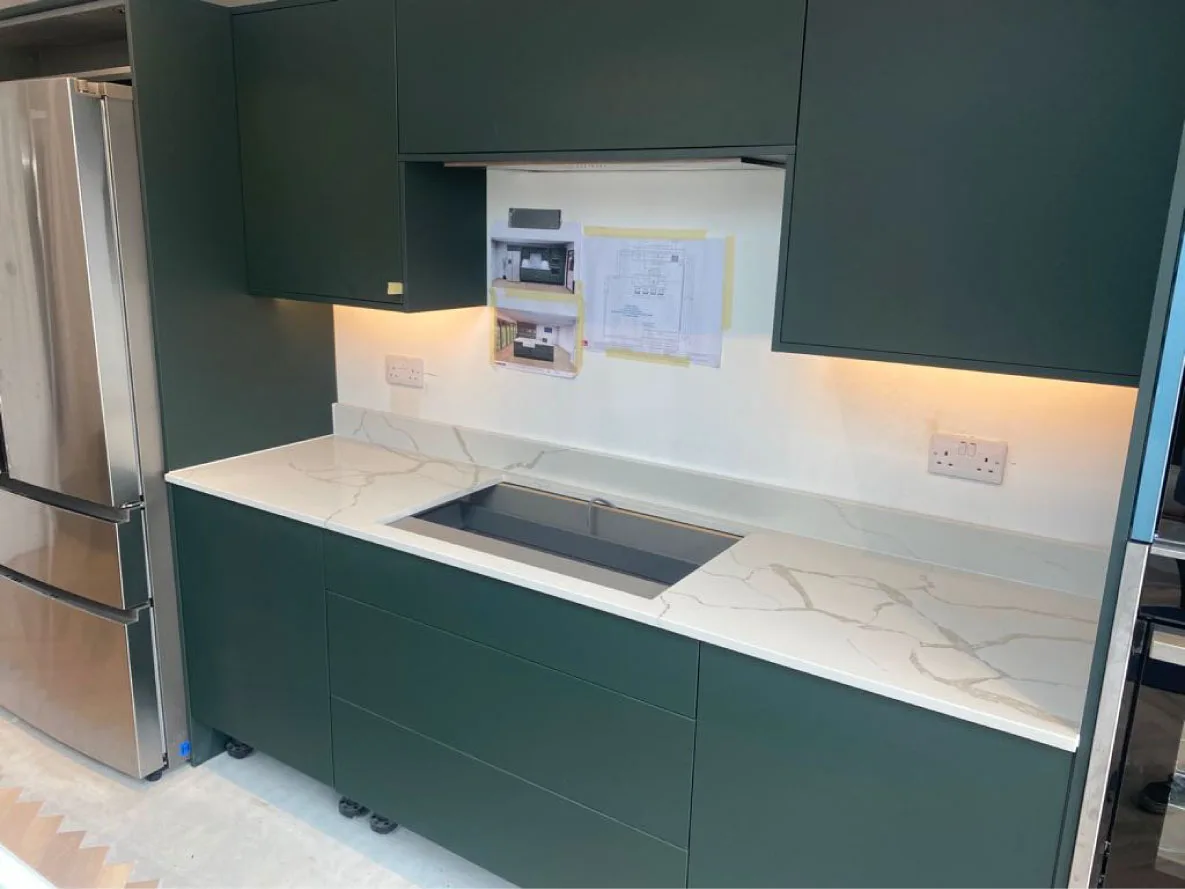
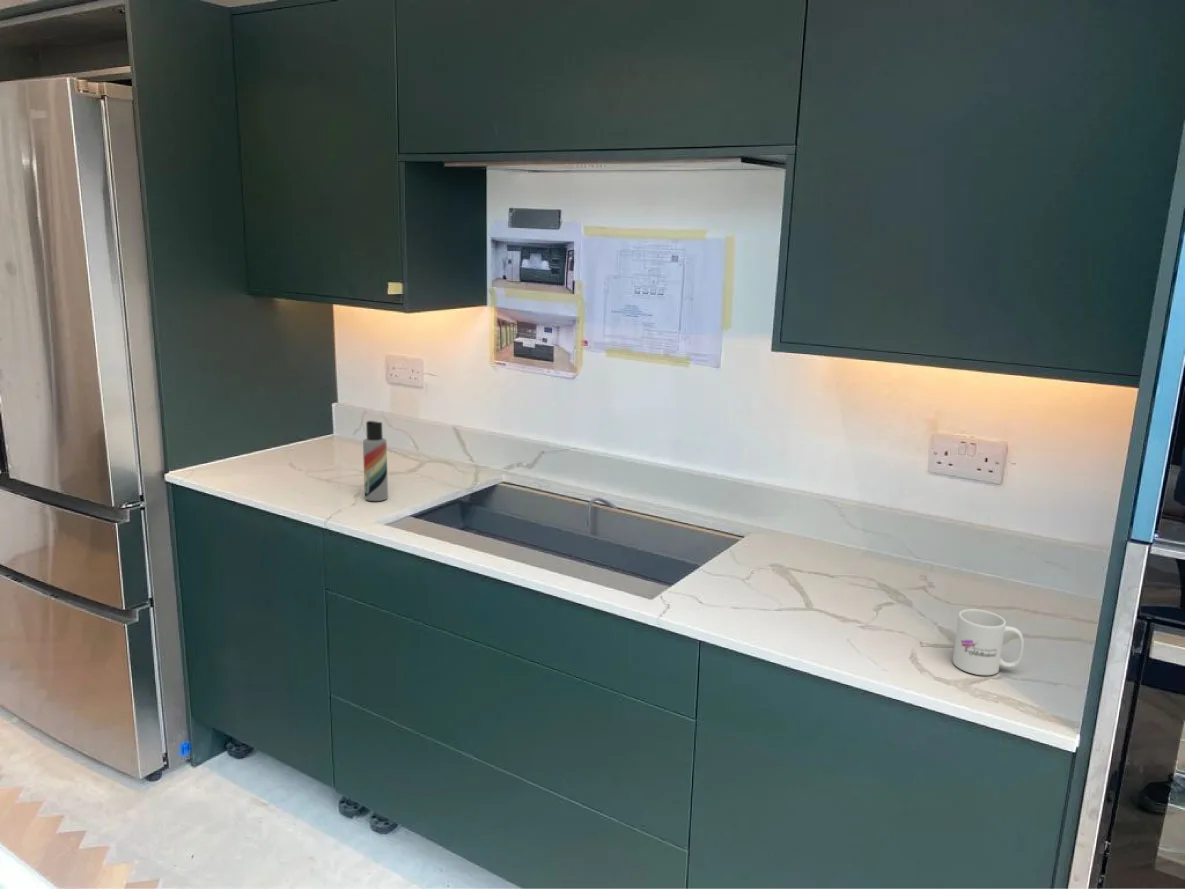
+ mug (989, 643)
+ lotion bottle (375, 459)
